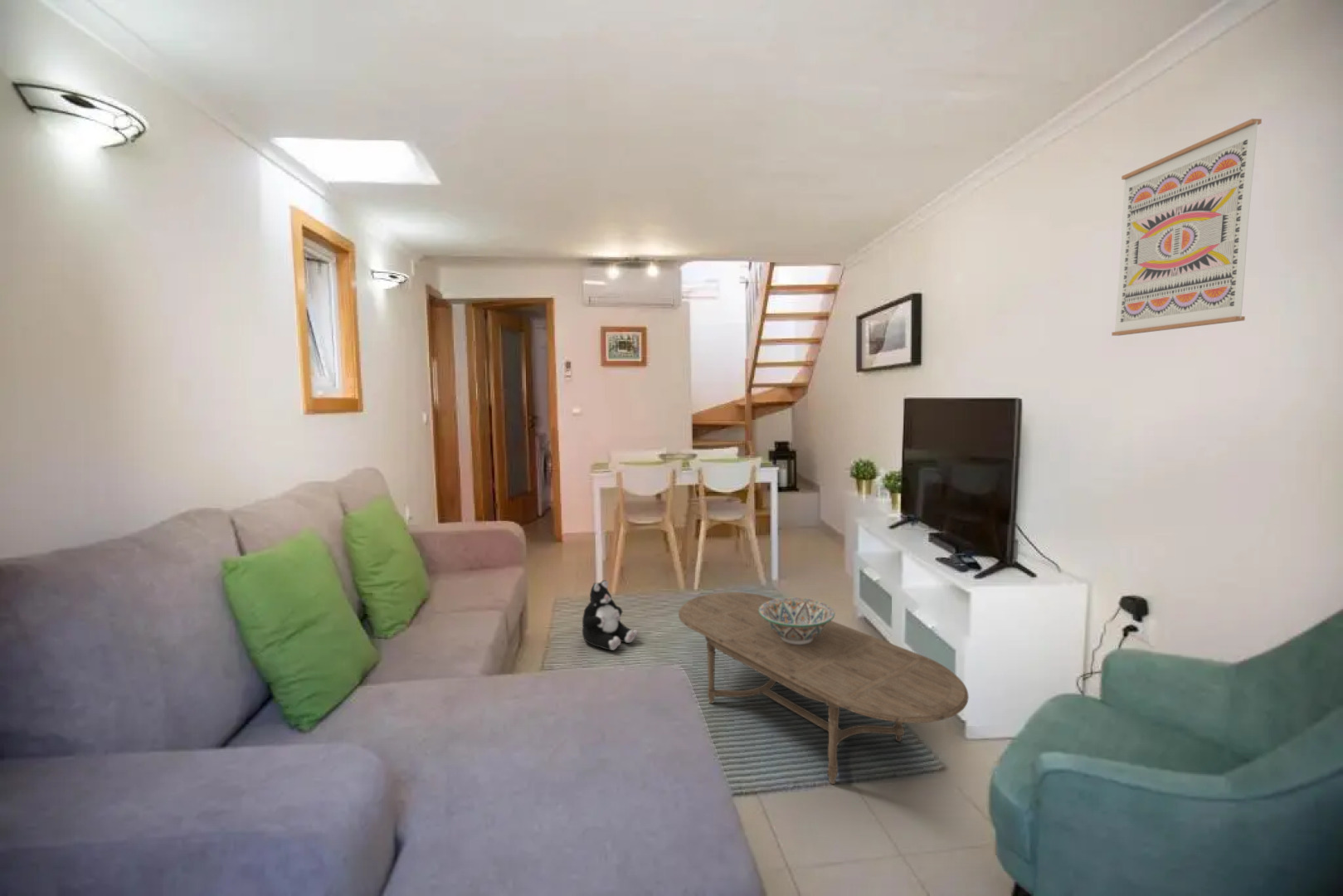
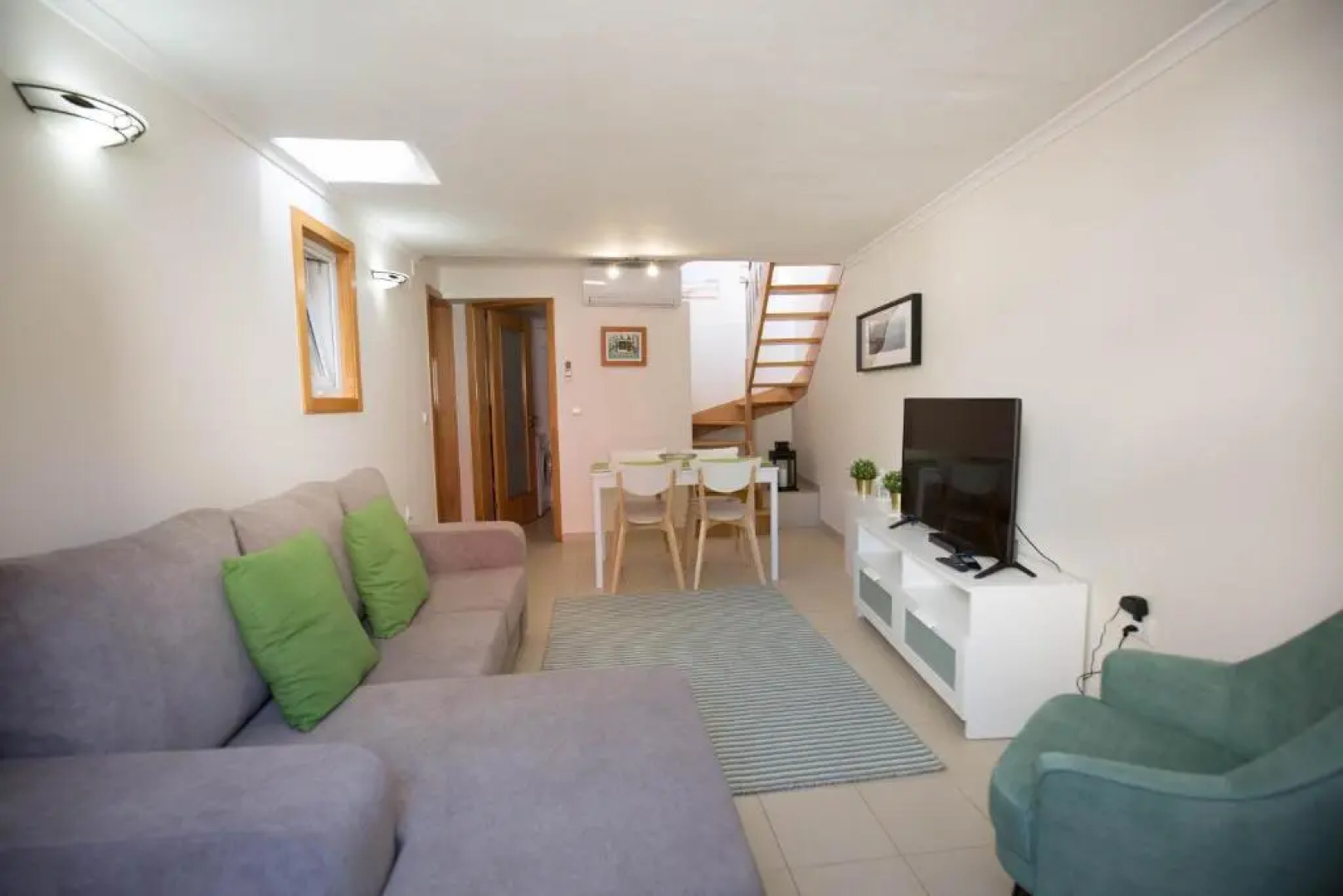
- decorative bowl (796, 623)
- wall art (1177, 241)
- plush toy (605, 612)
- coffee table (800, 679)
